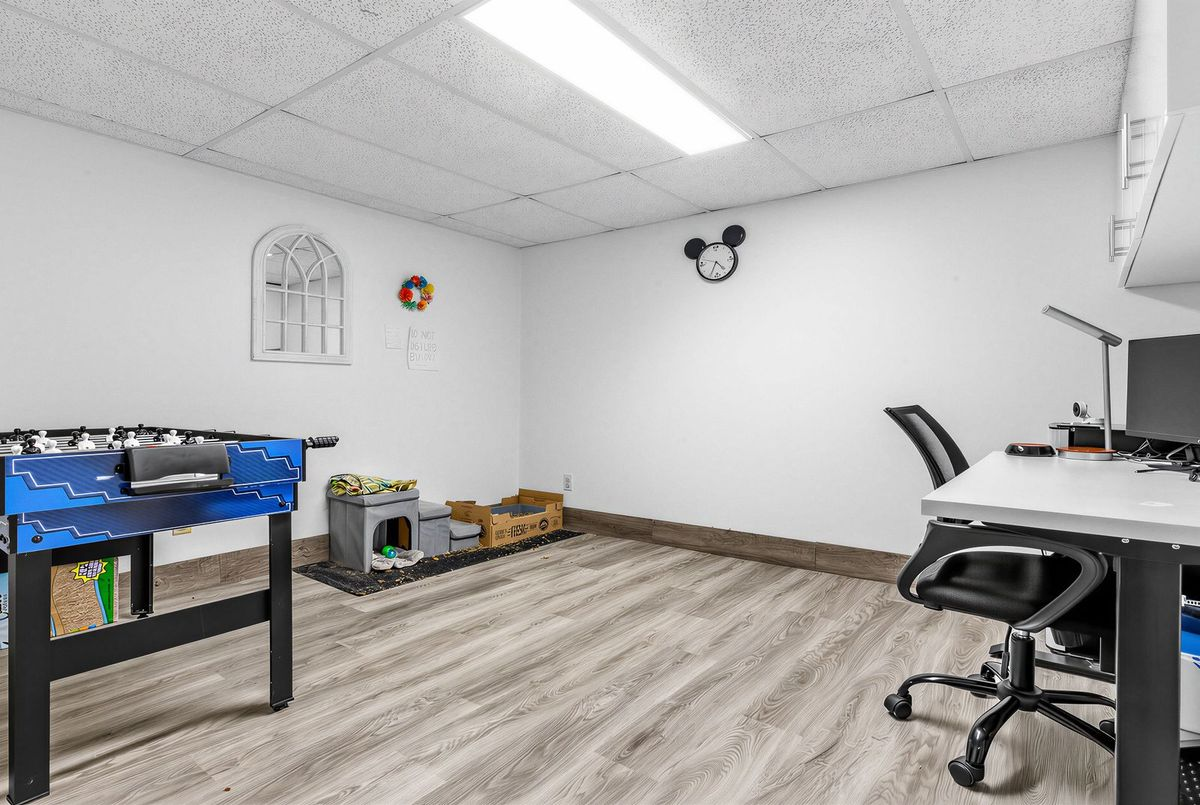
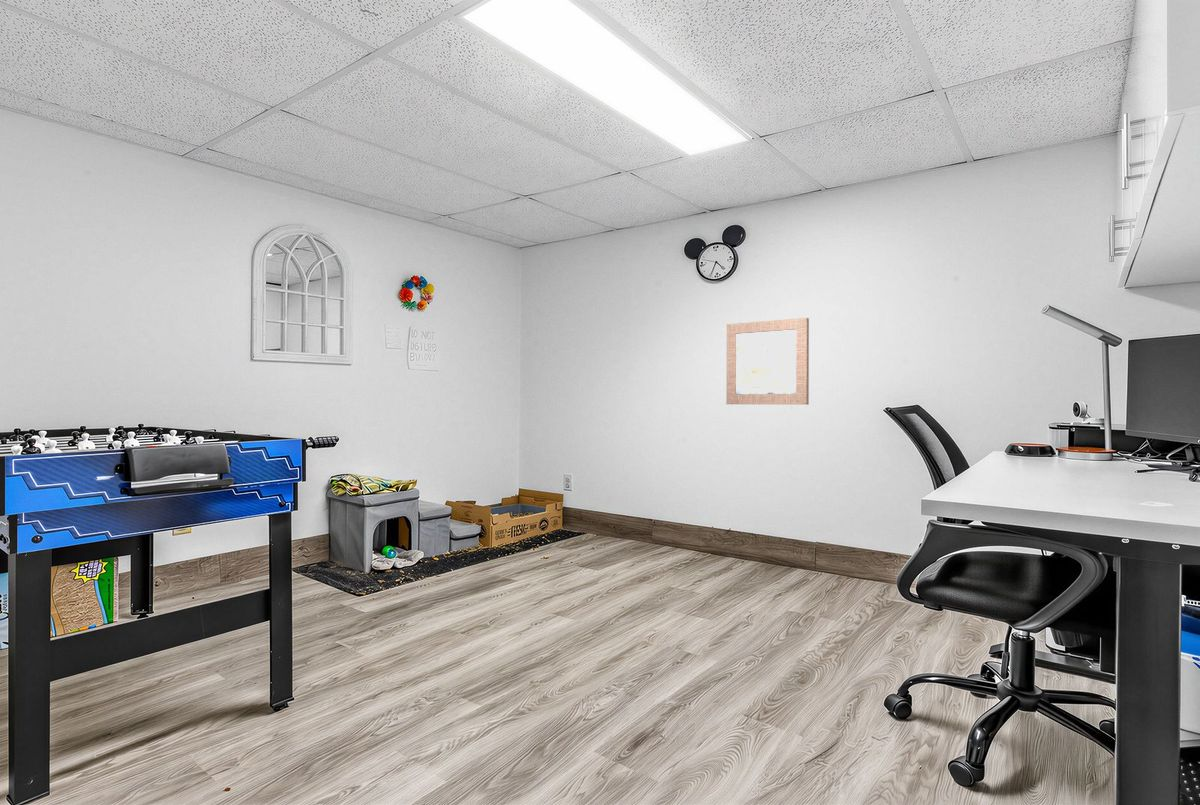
+ wall art (766, 362)
